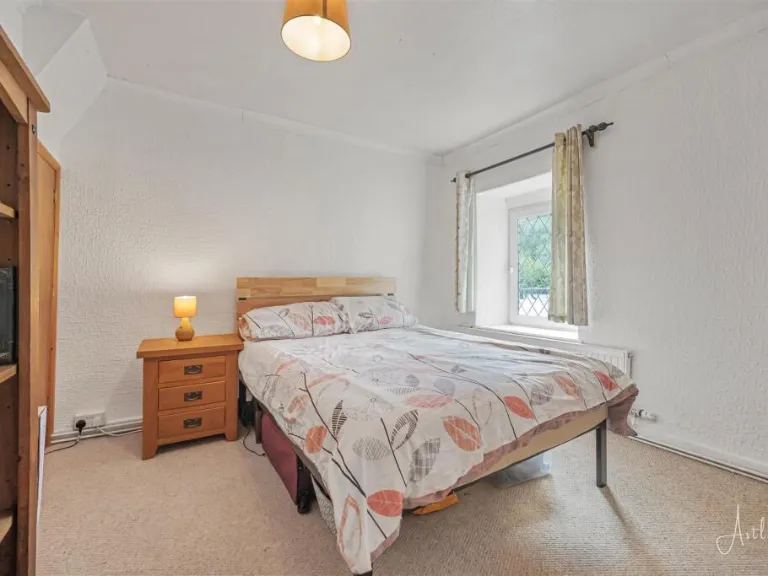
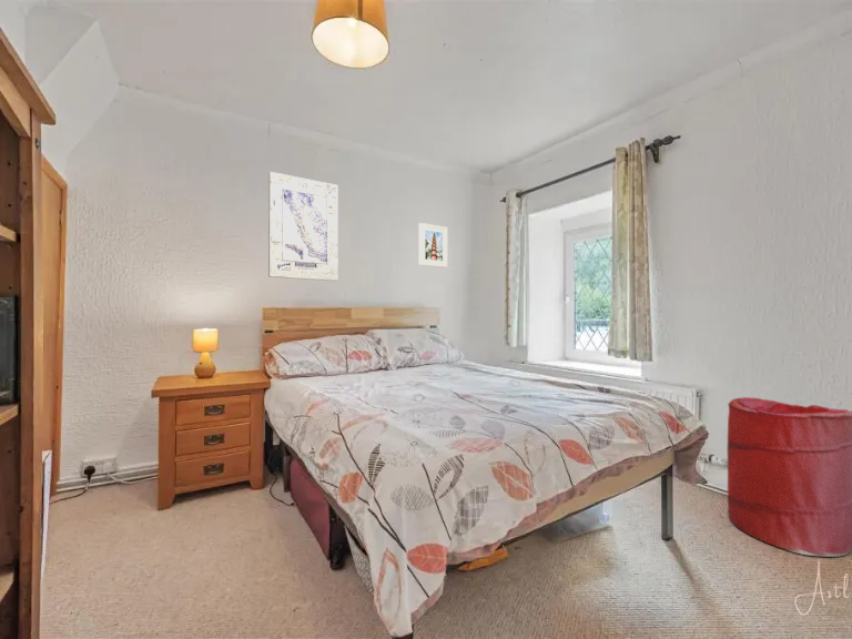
+ laundry hamper (787, 465)
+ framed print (433, 245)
+ wall art (304, 229)
